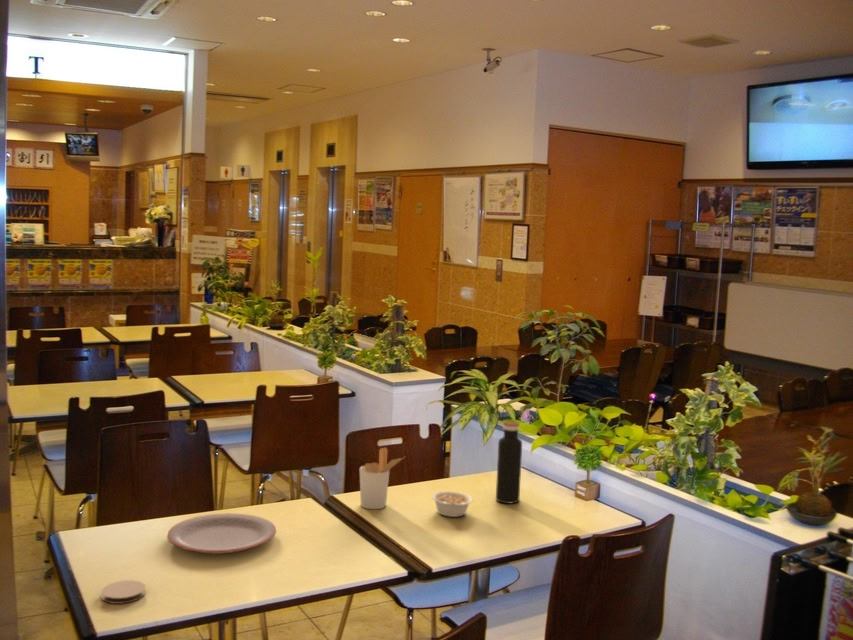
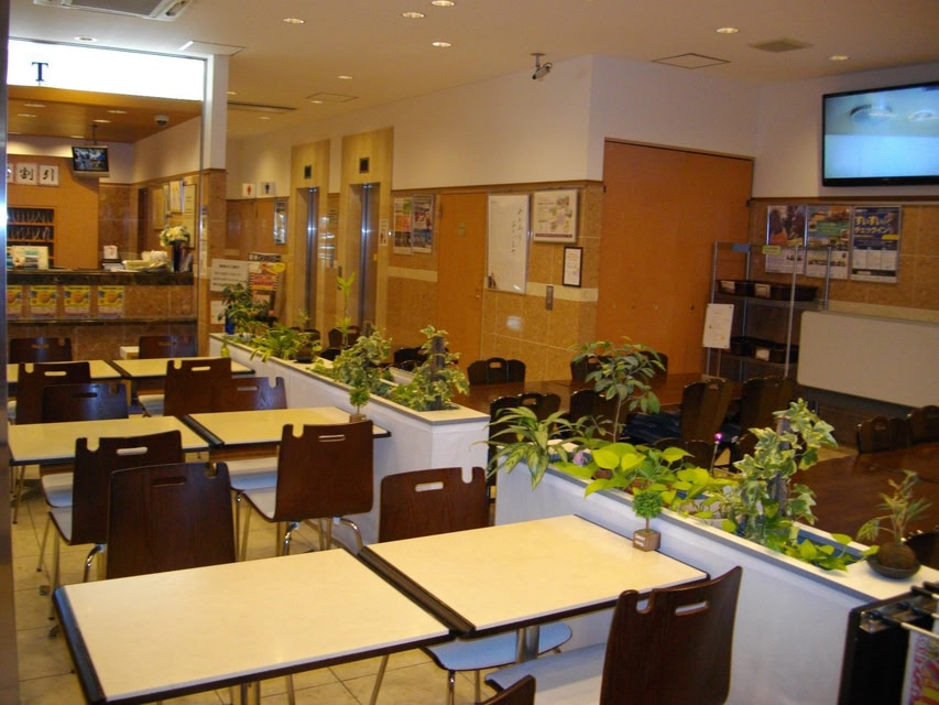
- plate (222, 535)
- legume (452, 503)
- utensil holder (381, 479)
- coaster (123, 591)
- water bottle (509, 461)
